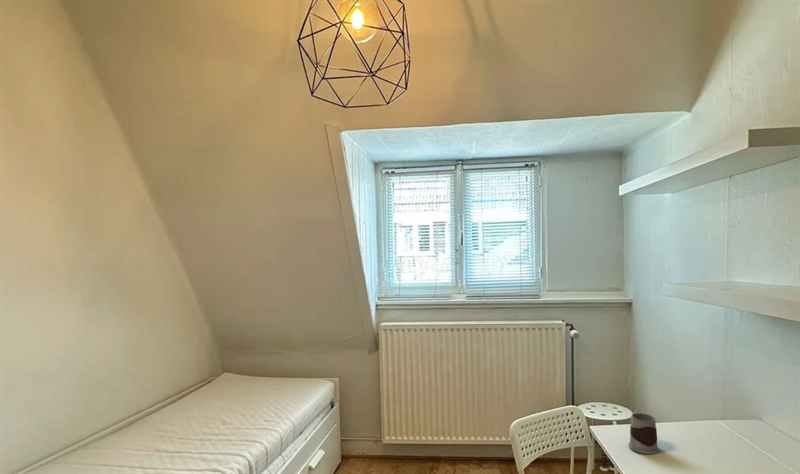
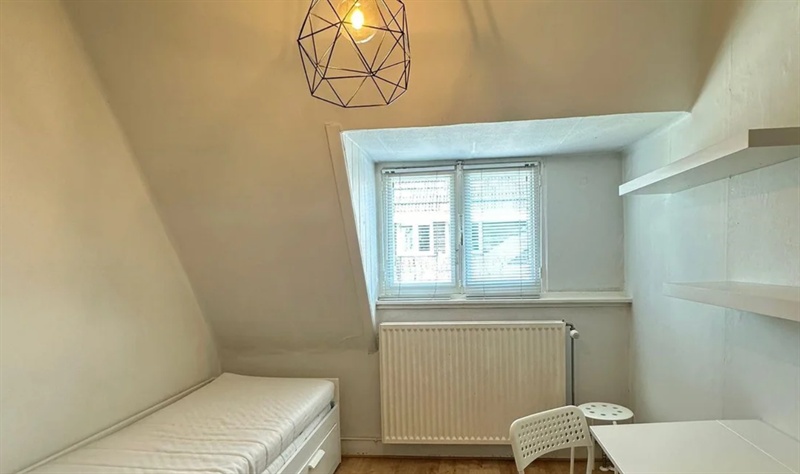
- mug (641, 430)
